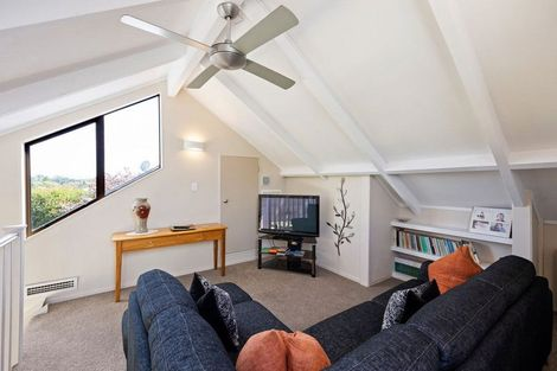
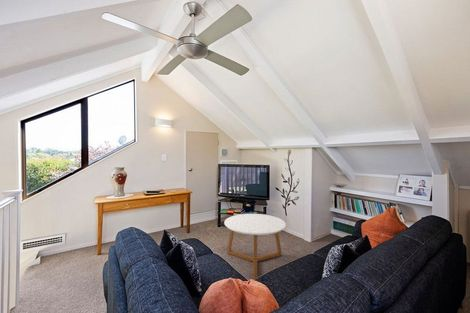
+ coffee table (254, 242)
